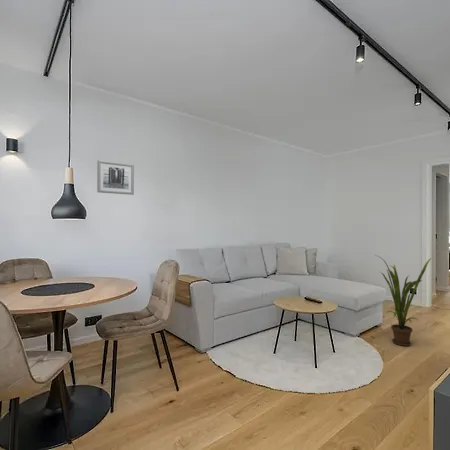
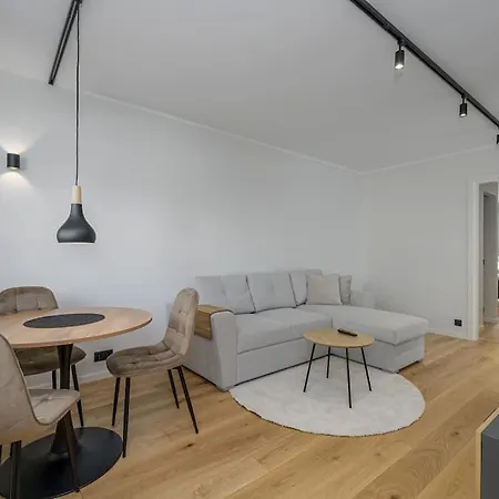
- house plant (396, 299)
- wall art (116, 178)
